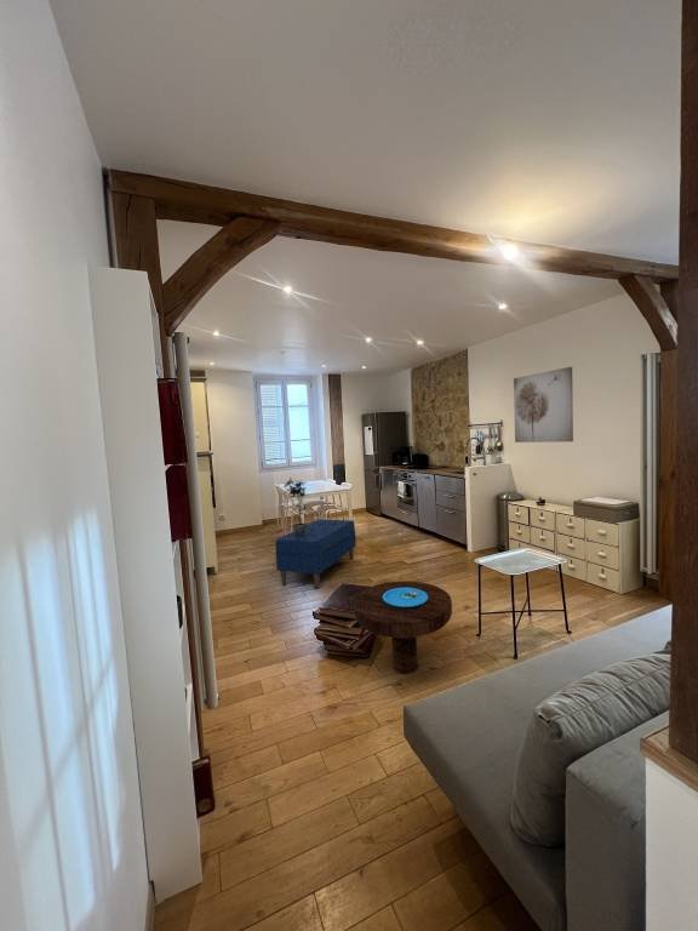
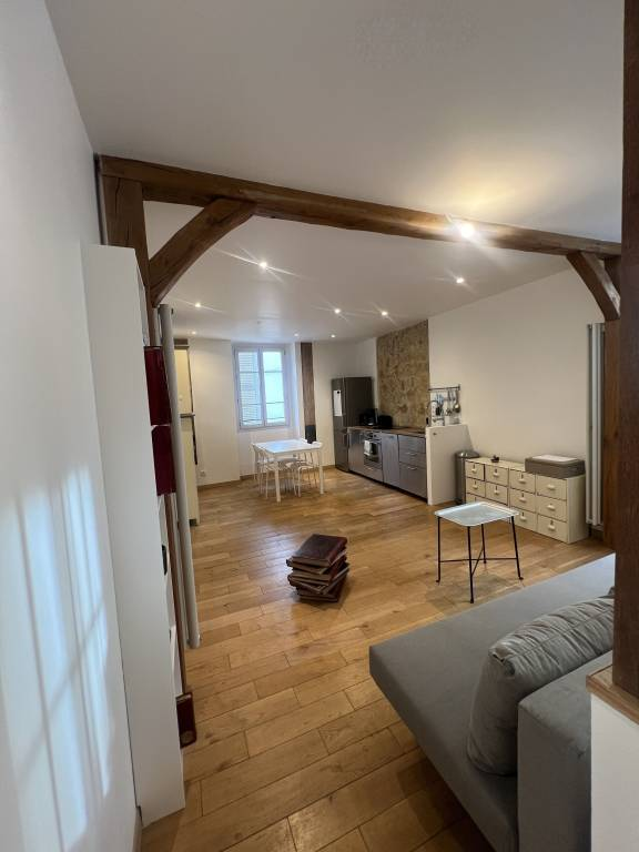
- wall art (540, 407)
- potted plant (298, 504)
- side table (404, 630)
- bench (319, 549)
